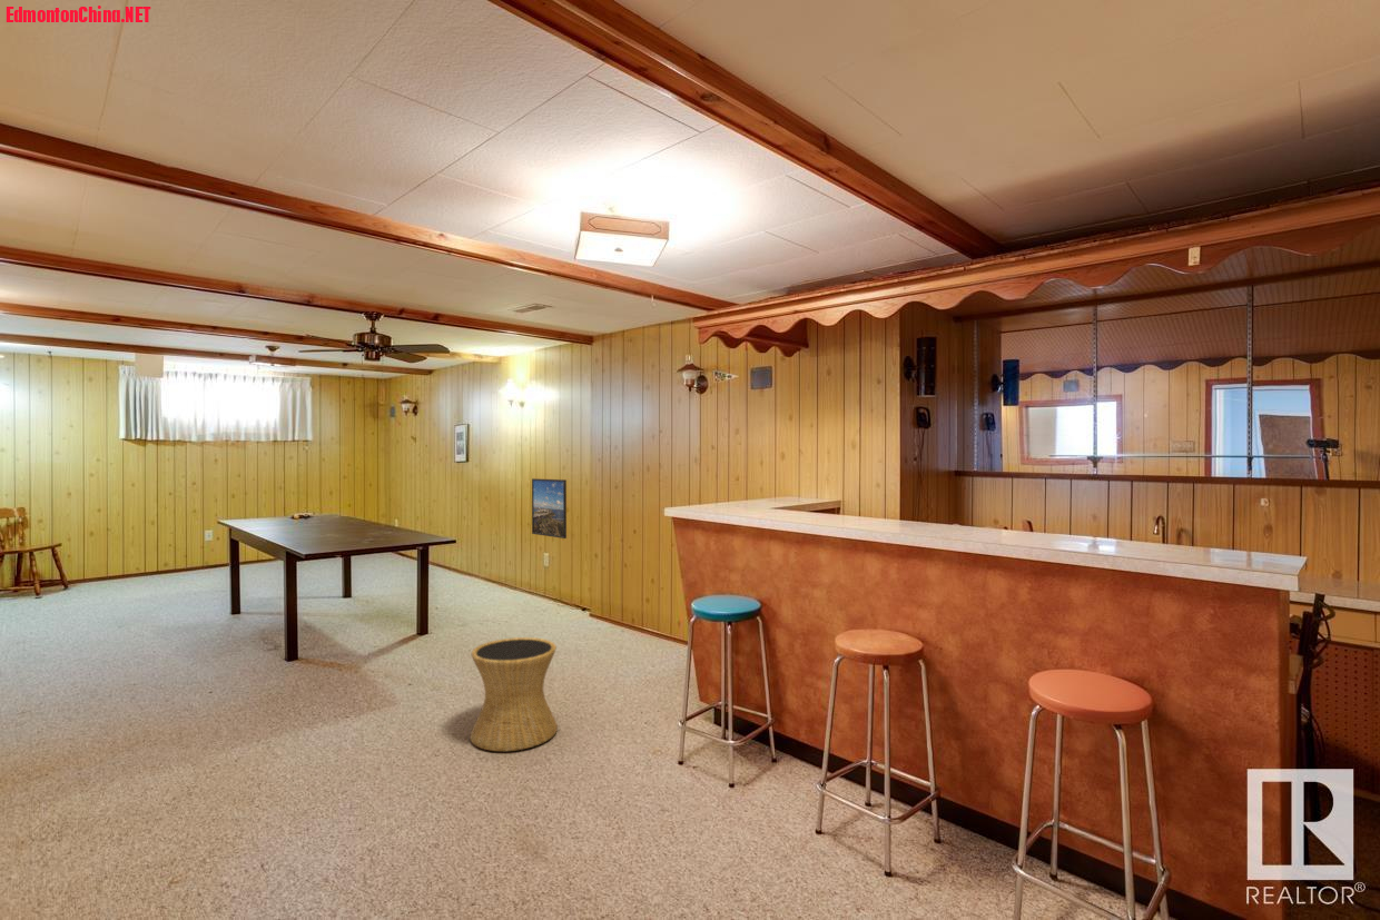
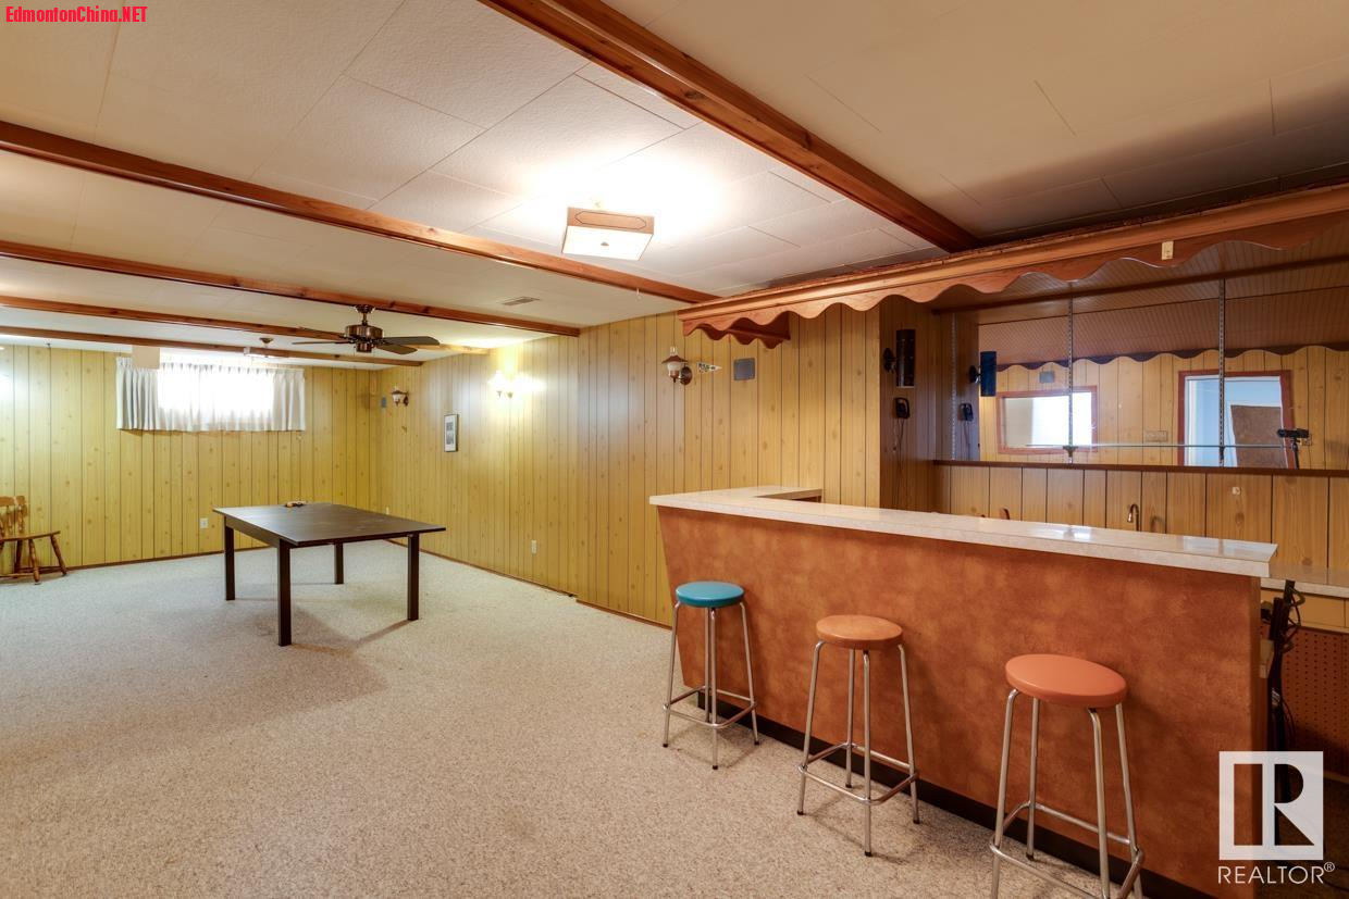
- side table (514, 690)
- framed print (549, 507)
